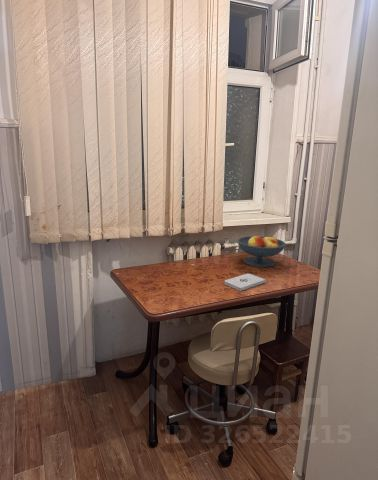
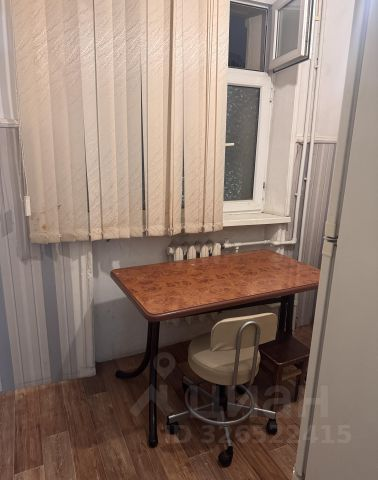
- fruit bowl (260, 248)
- notepad (244, 281)
